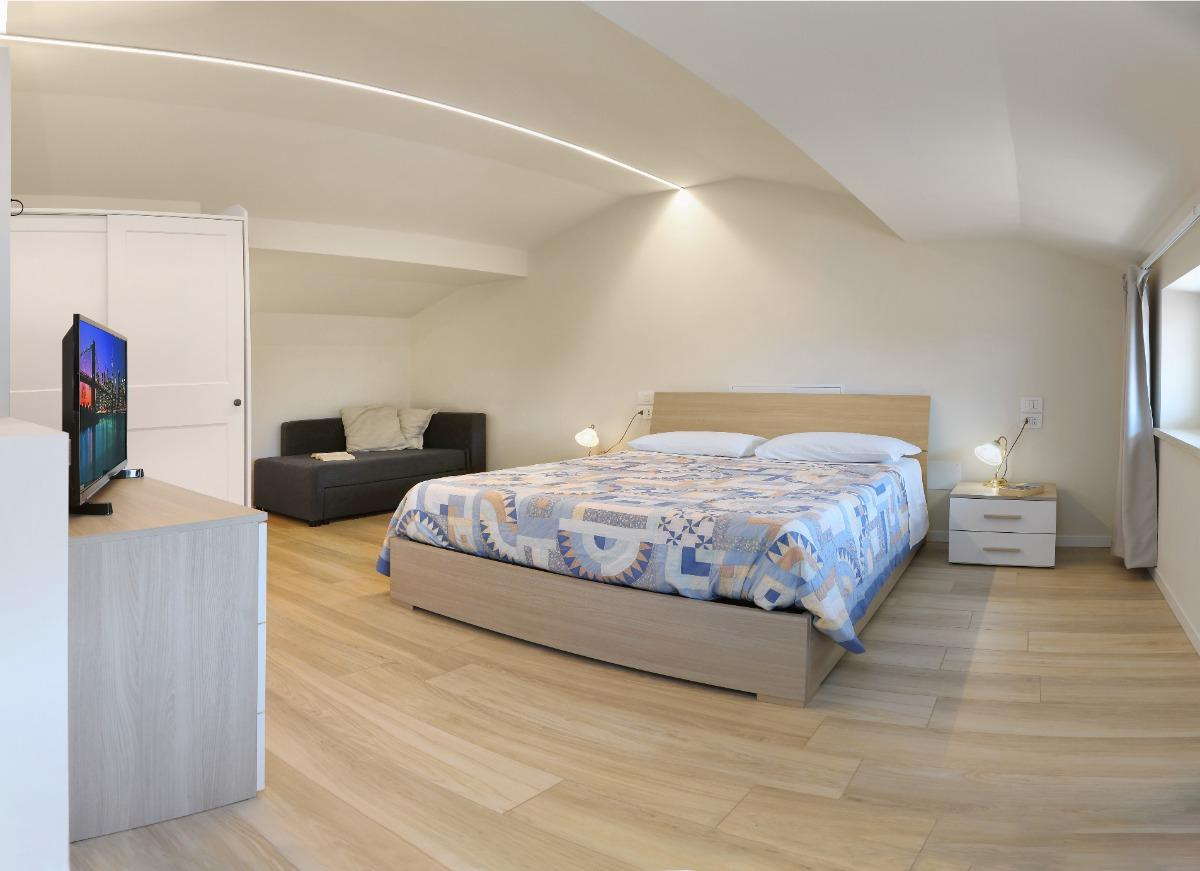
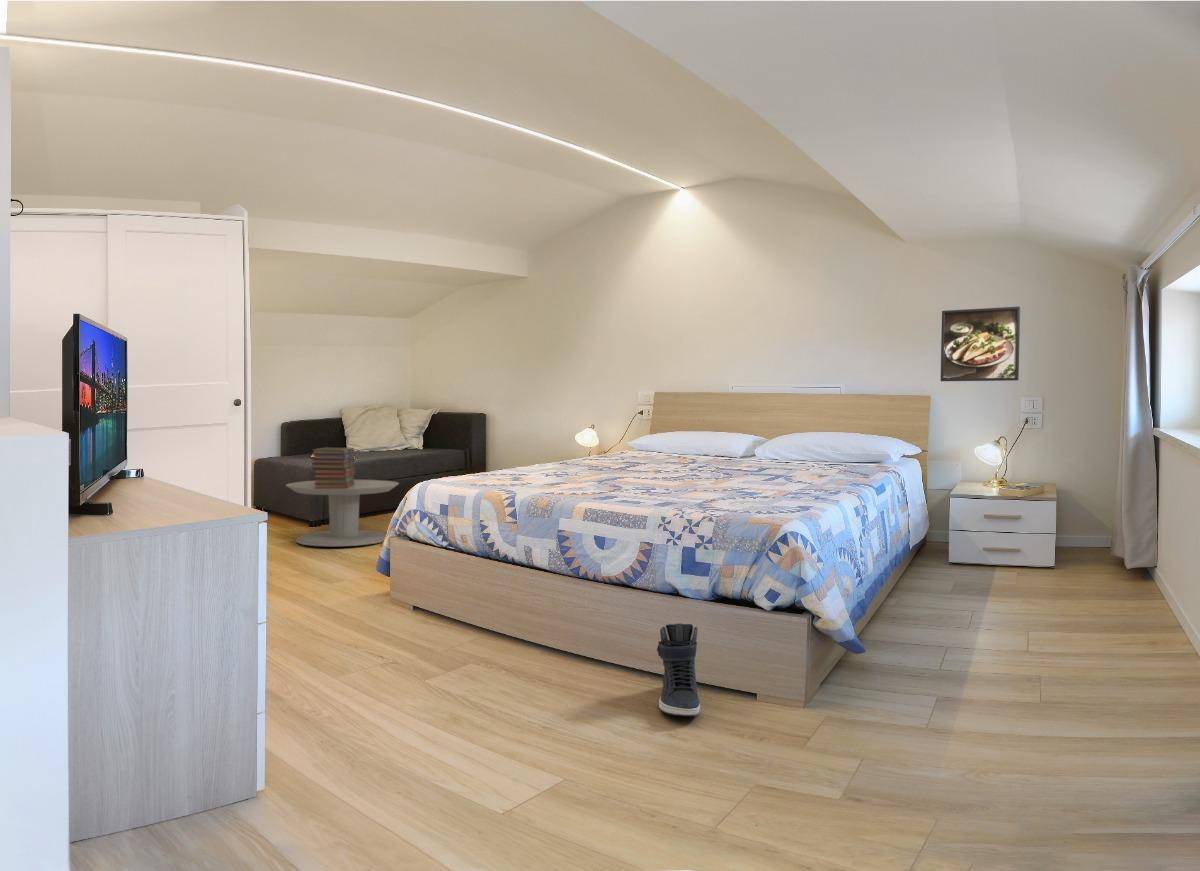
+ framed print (979, 344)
+ sneaker (680, 665)
+ side table (343, 511)
+ book stack (333, 467)
